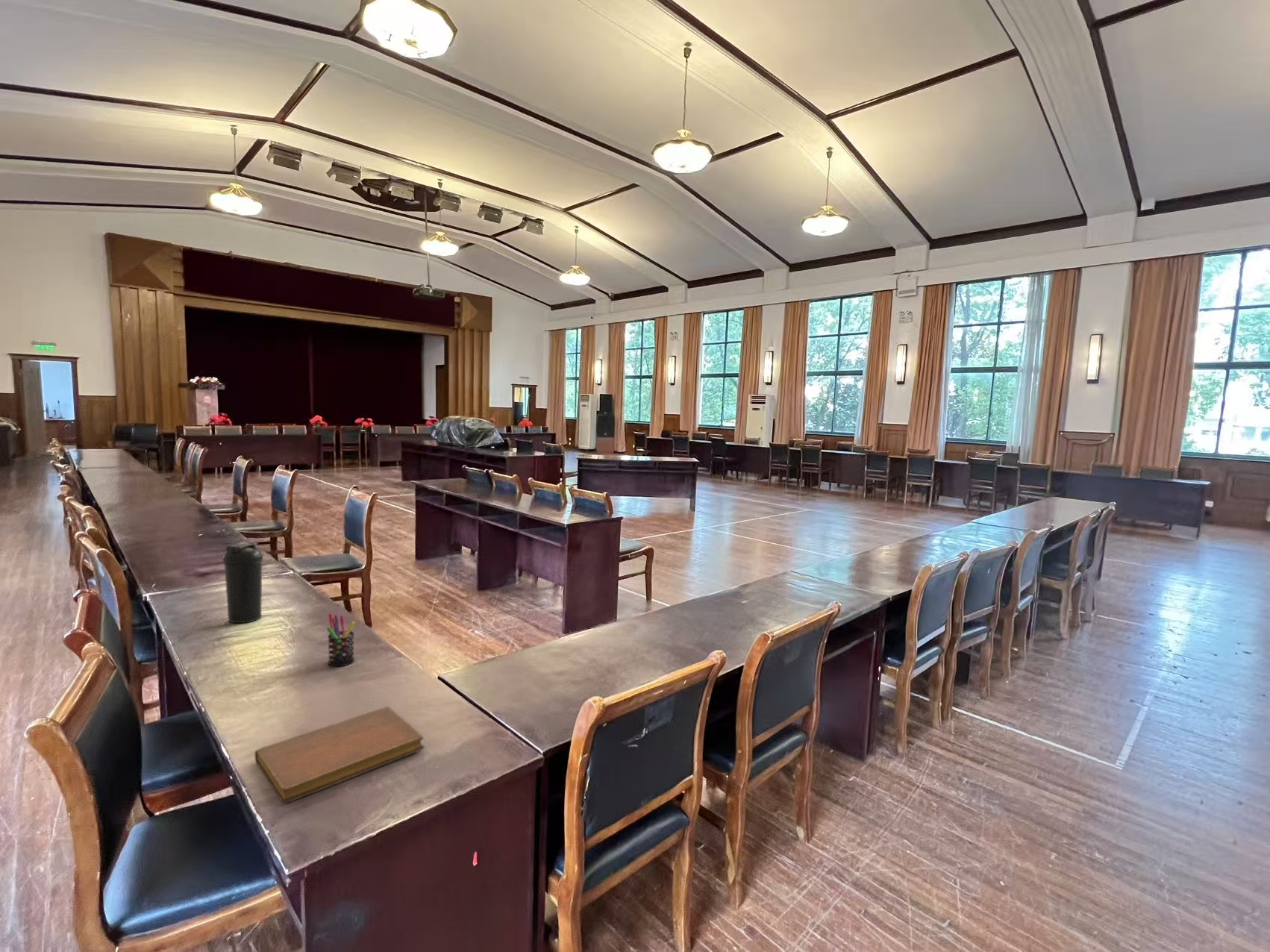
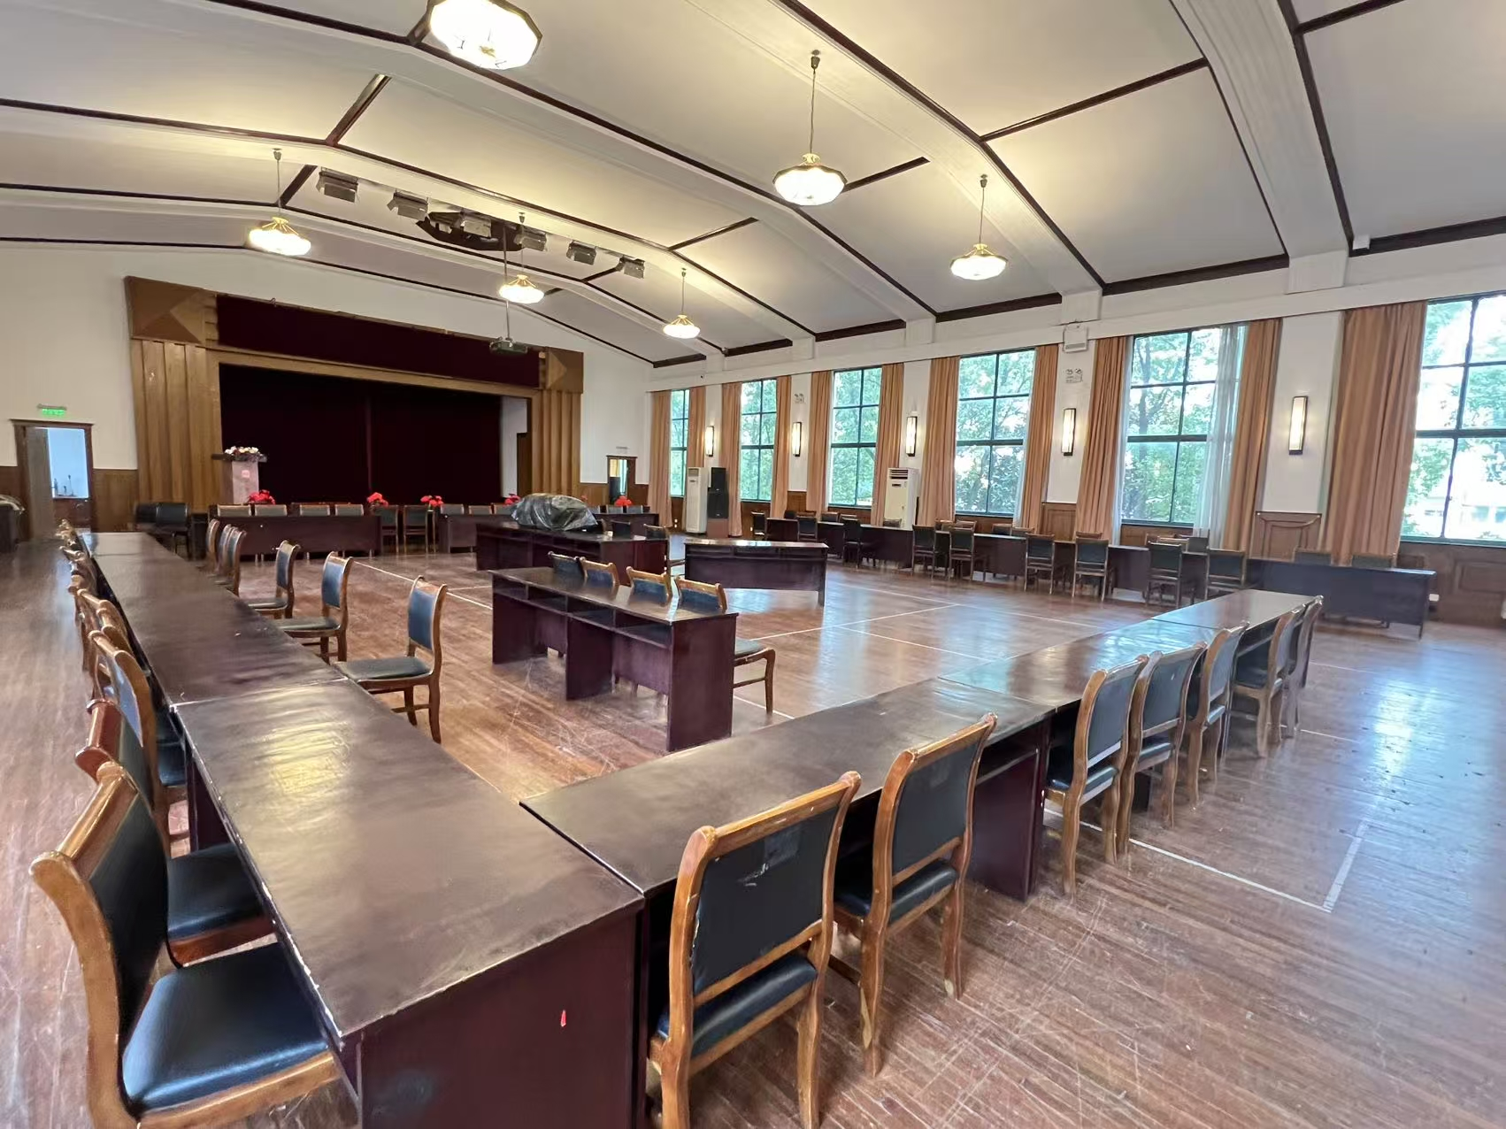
- water bottle (243, 581)
- pen holder (338, 639)
- notebook (342, 748)
